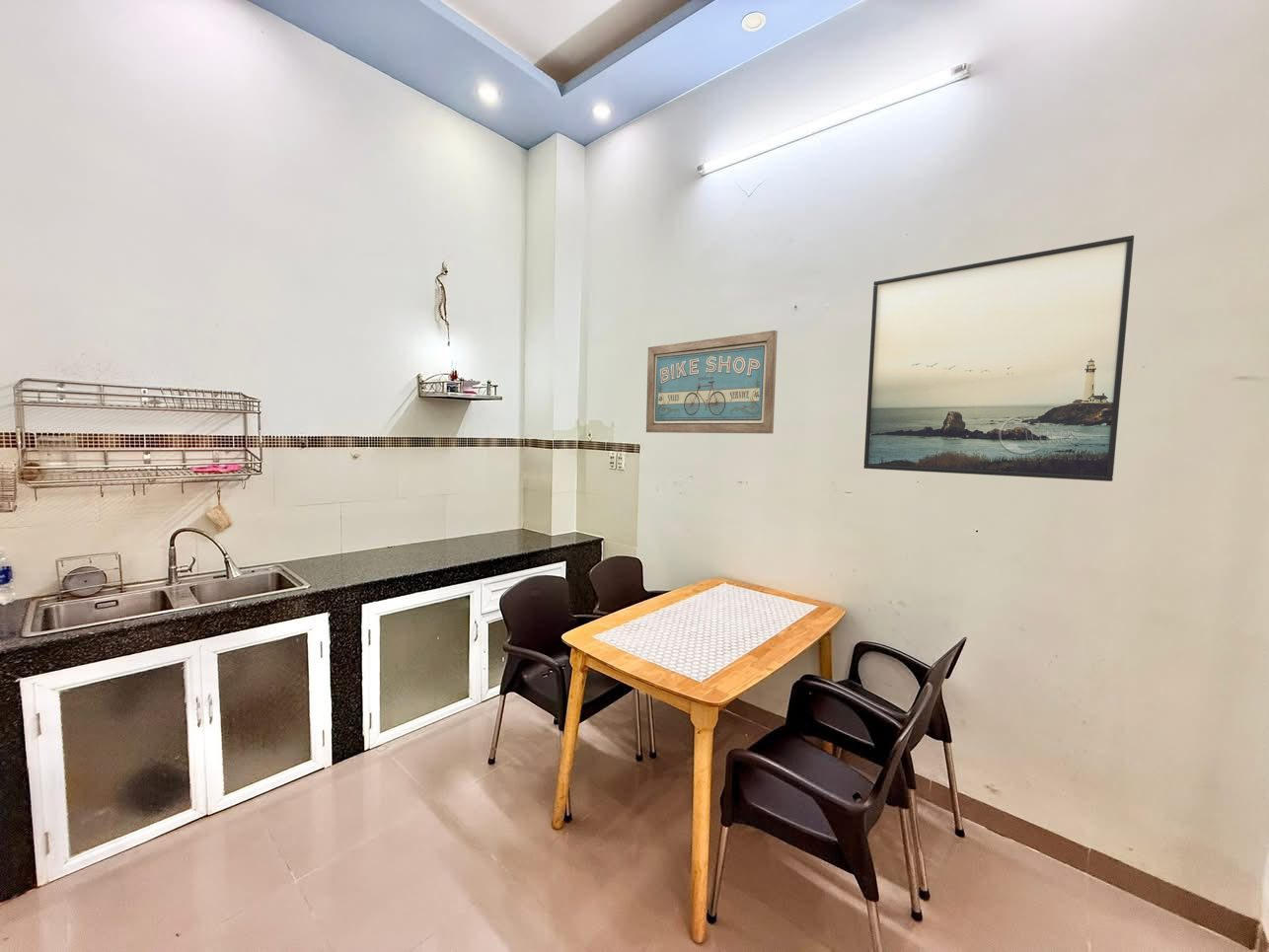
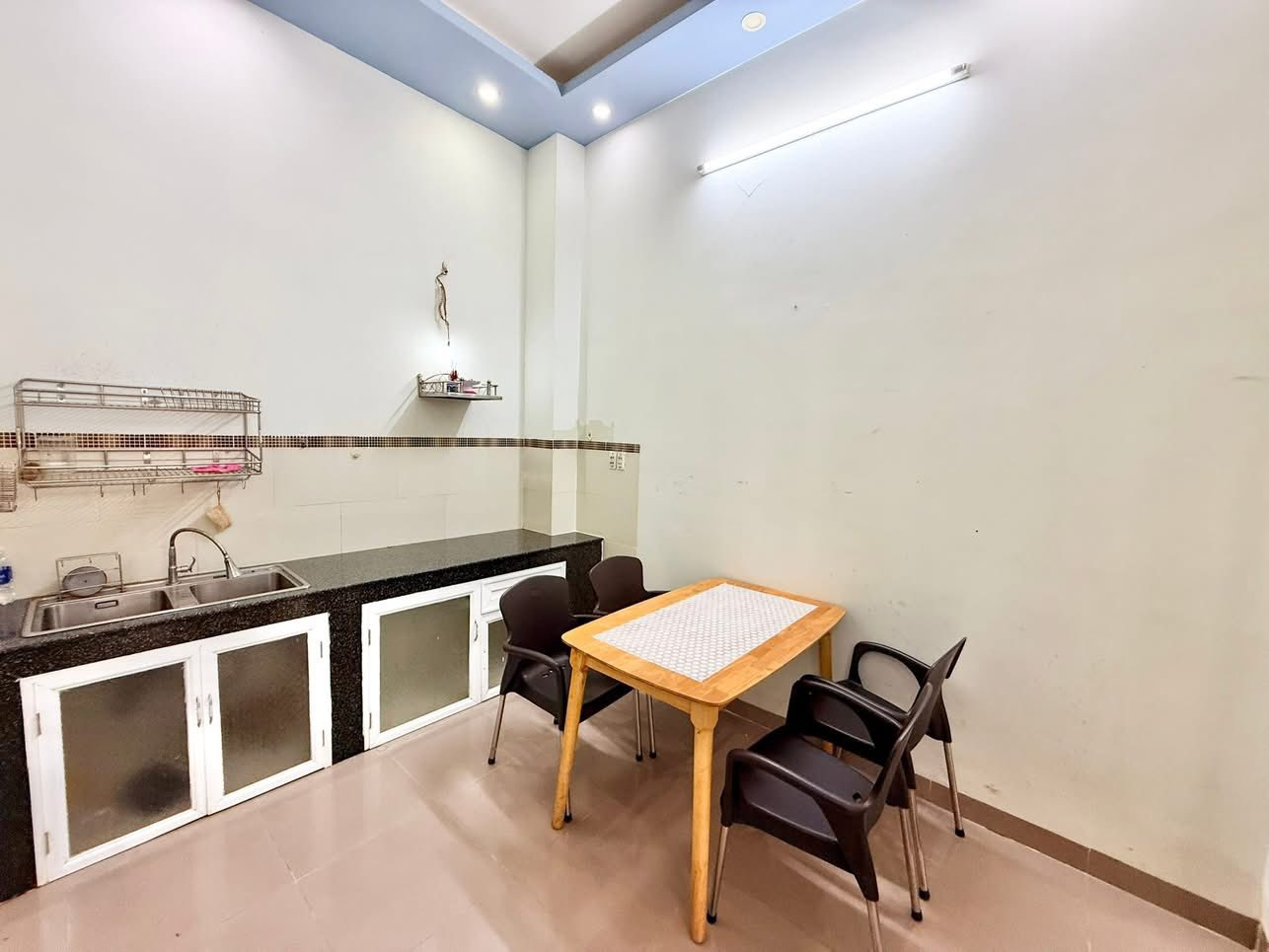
- wall art (705, 386)
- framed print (979, 369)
